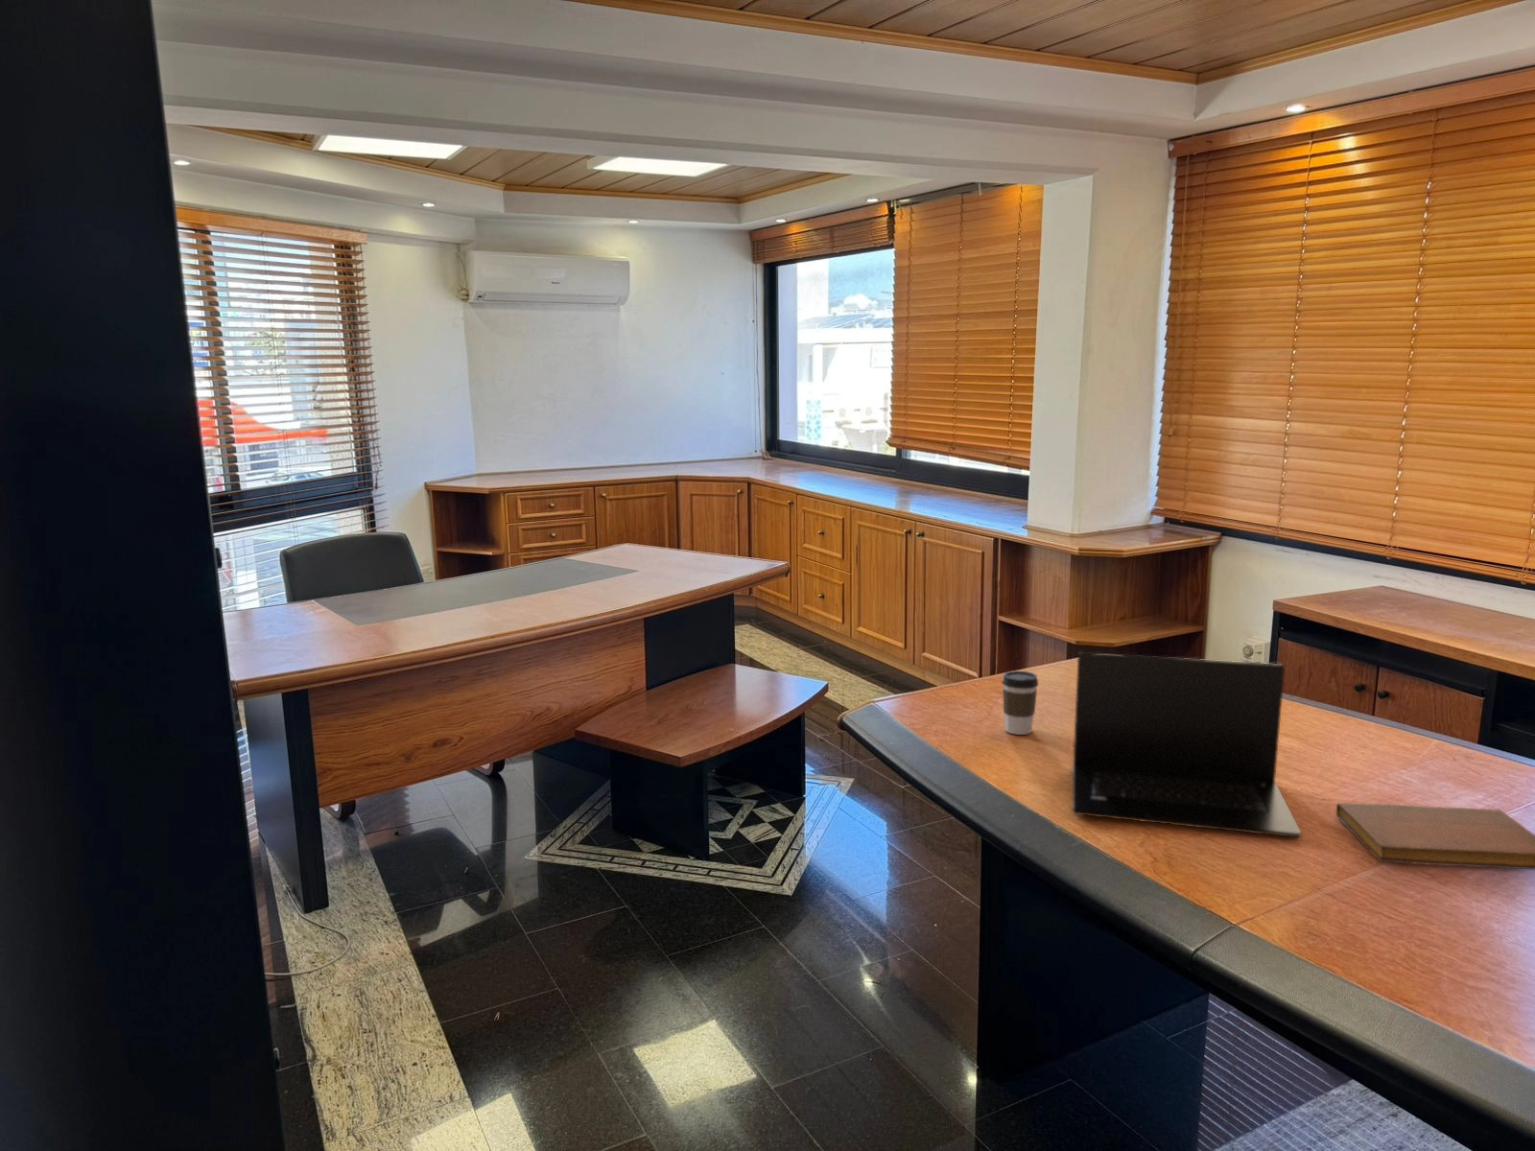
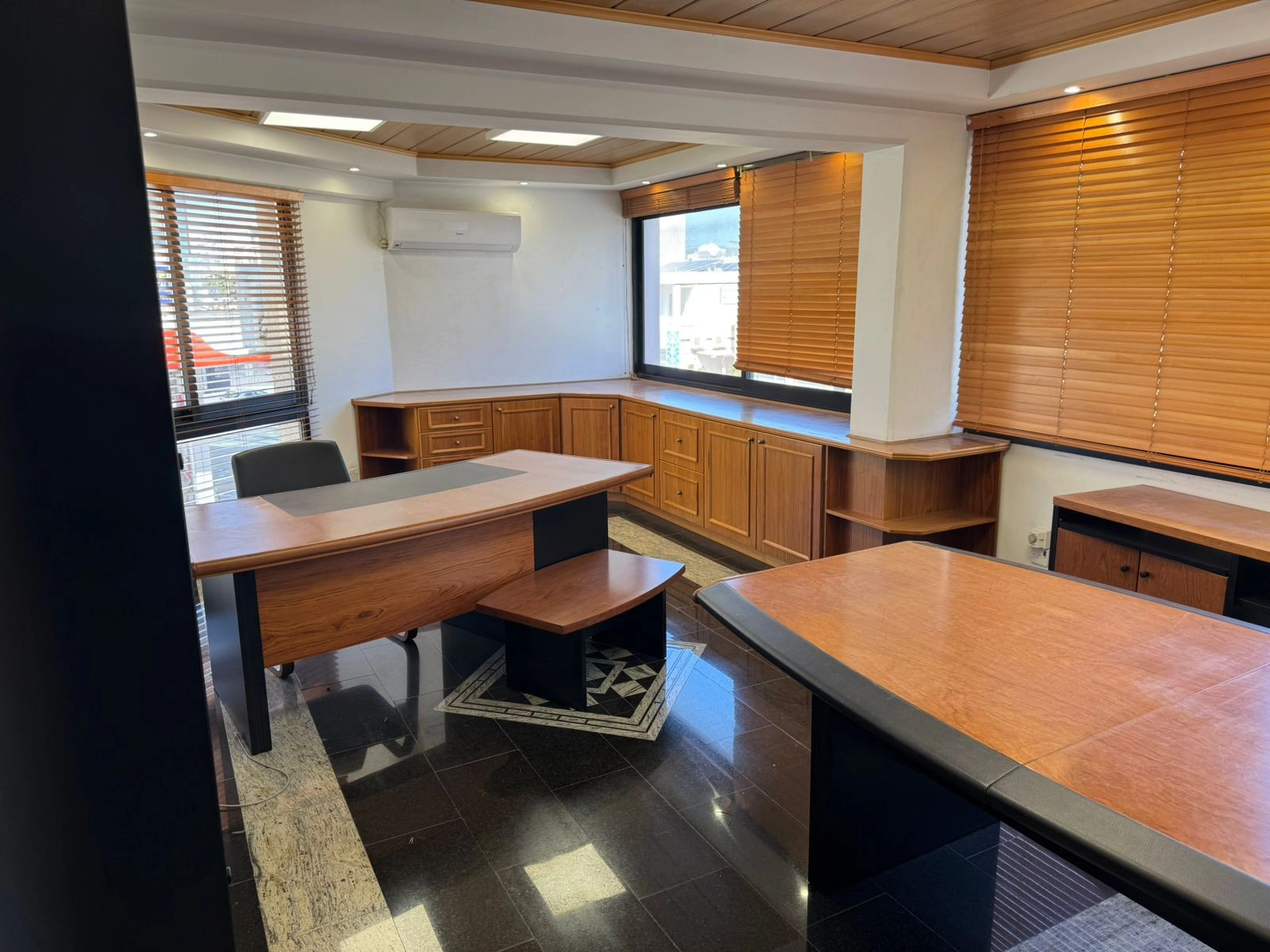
- laptop (1180, 739)
- coffee cup (1019, 702)
- notebook (1441, 833)
